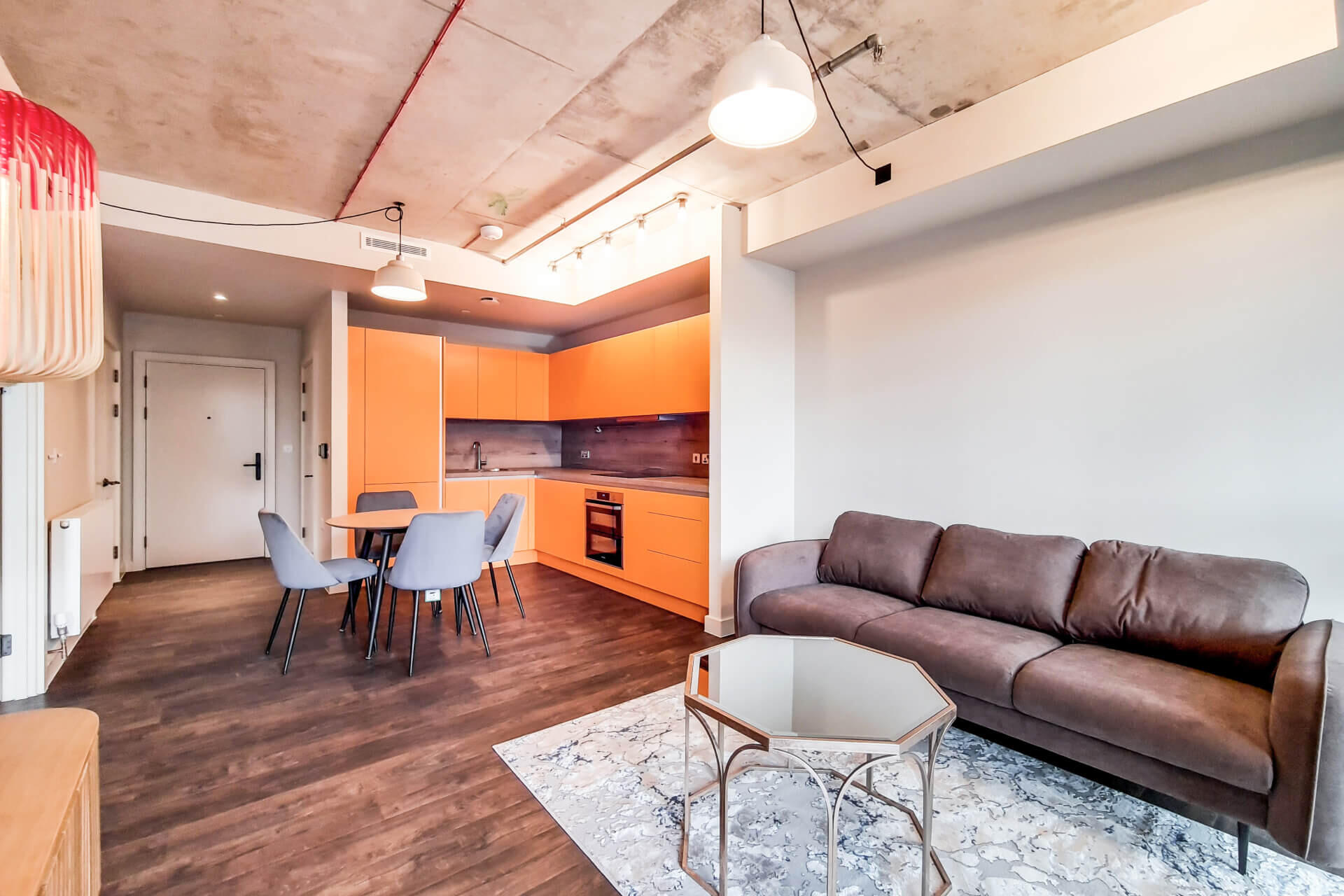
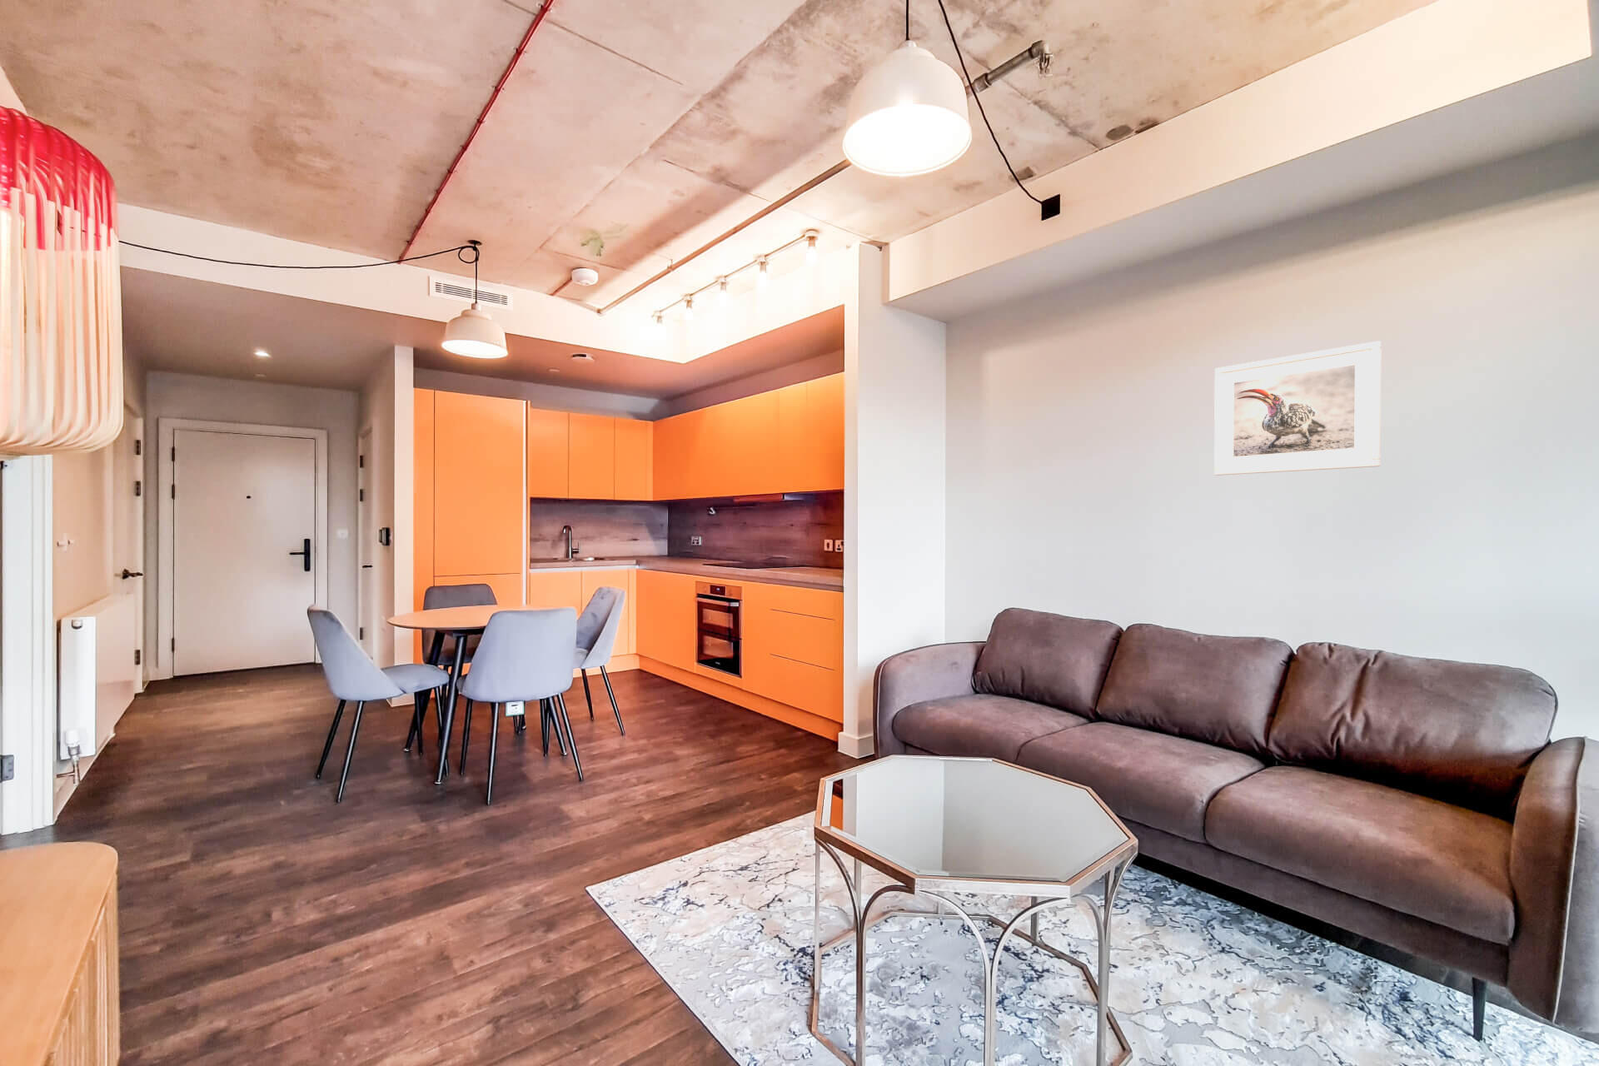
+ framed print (1291, 413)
